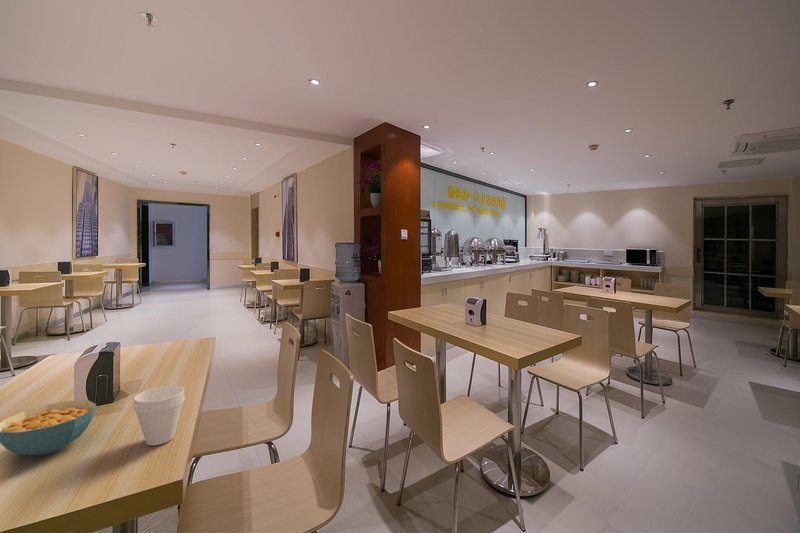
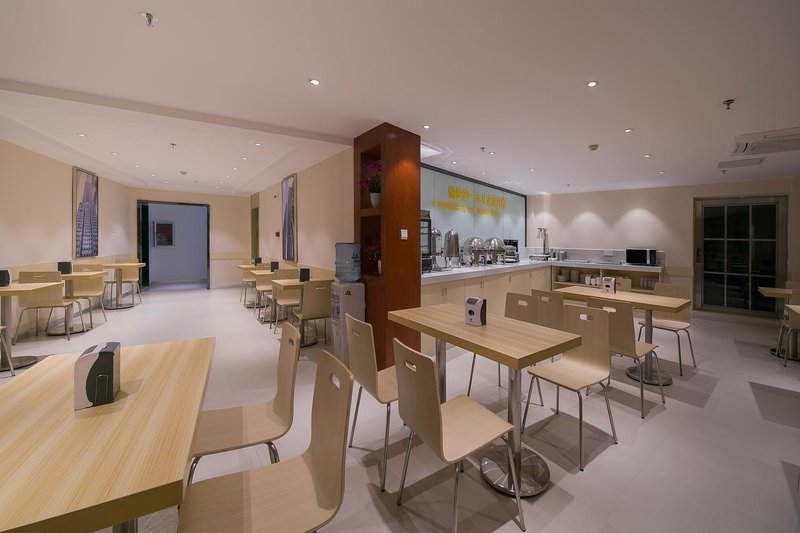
- cereal bowl (49, 432)
- cup (160, 416)
